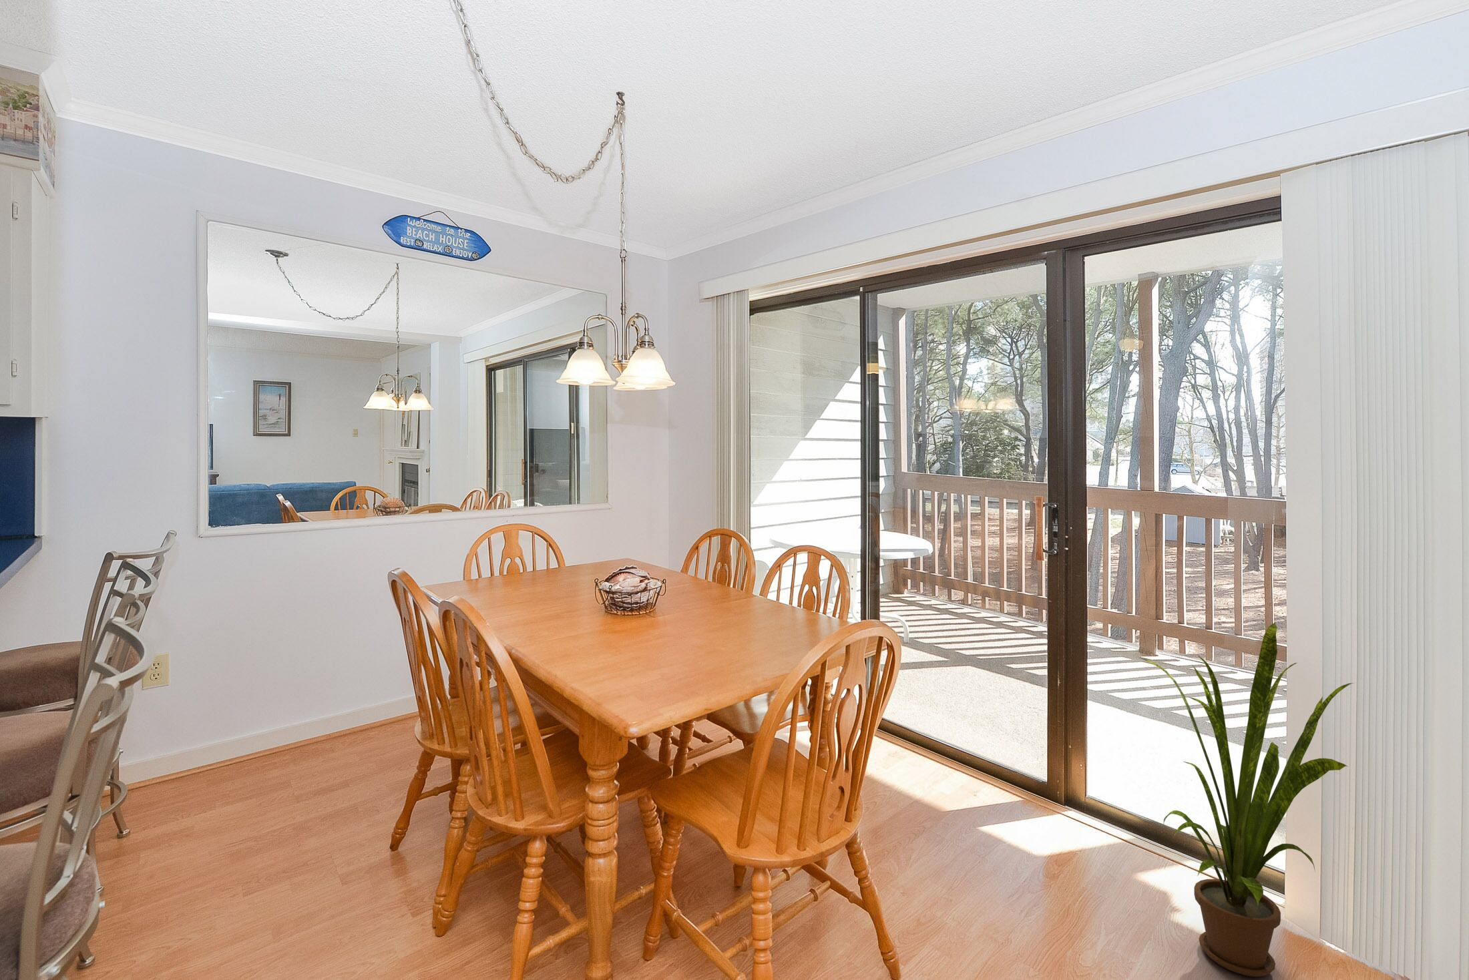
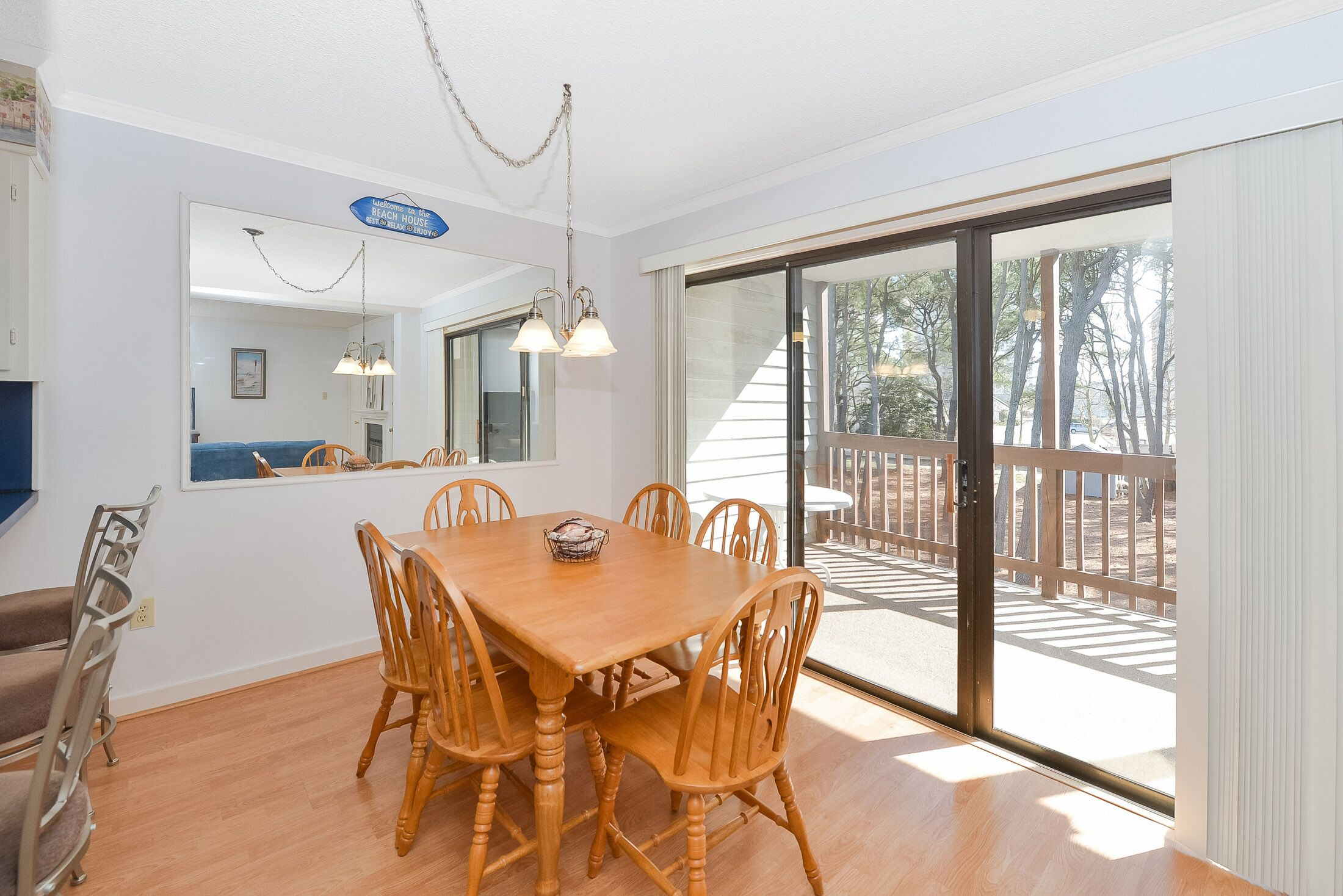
- house plant (1234, 790)
